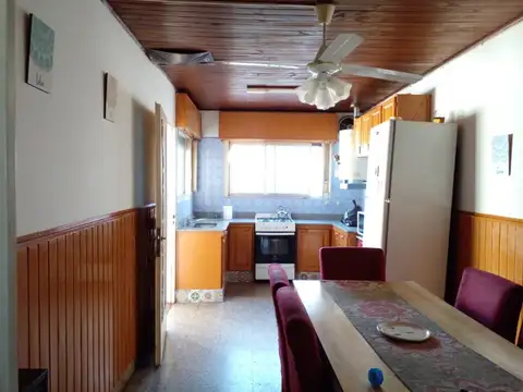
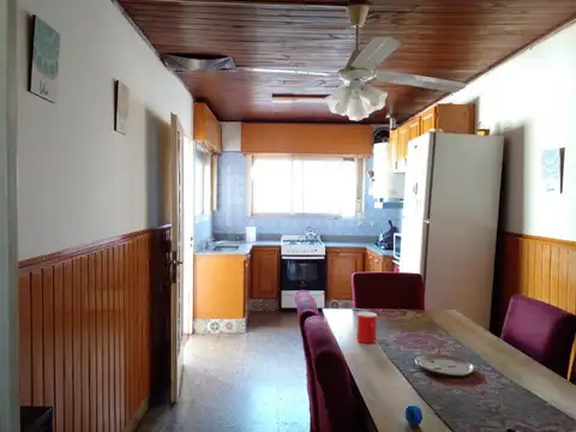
+ cup (366, 328)
